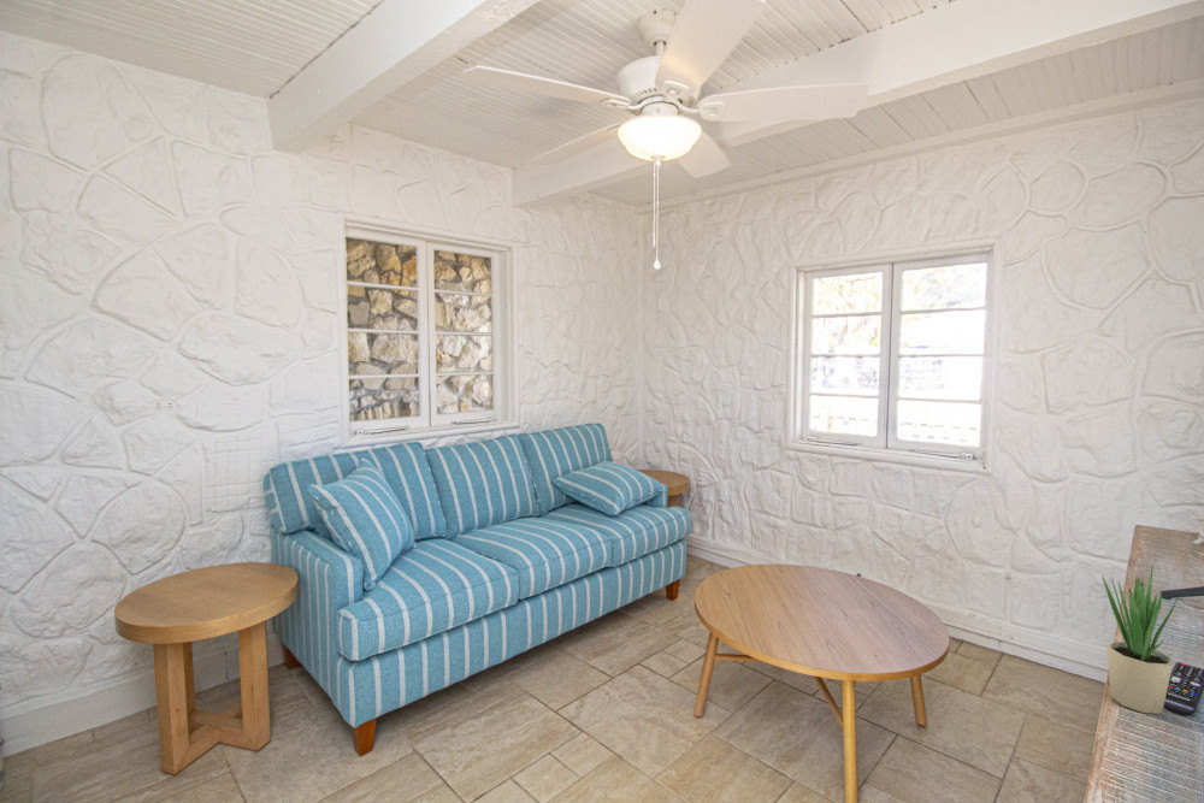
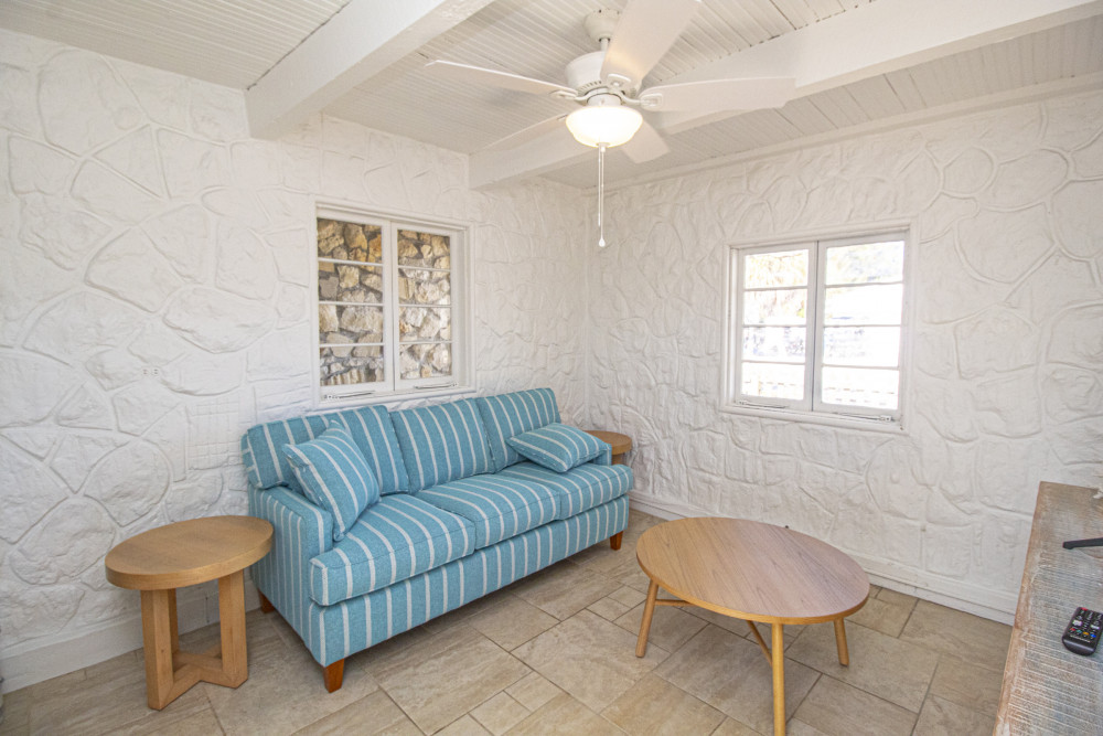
- potted plant (1135, 630)
